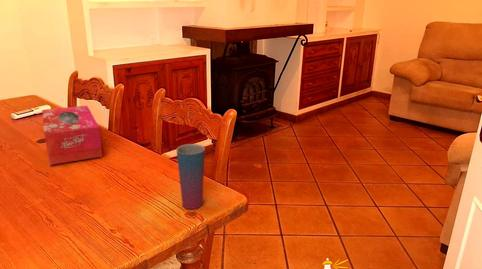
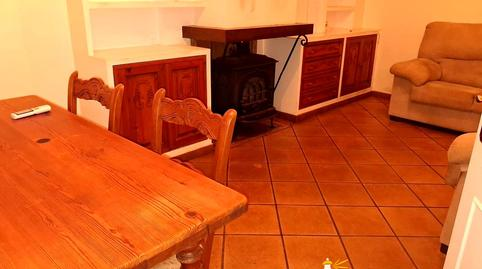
- cup (191, 177)
- tissue box (70, 131)
